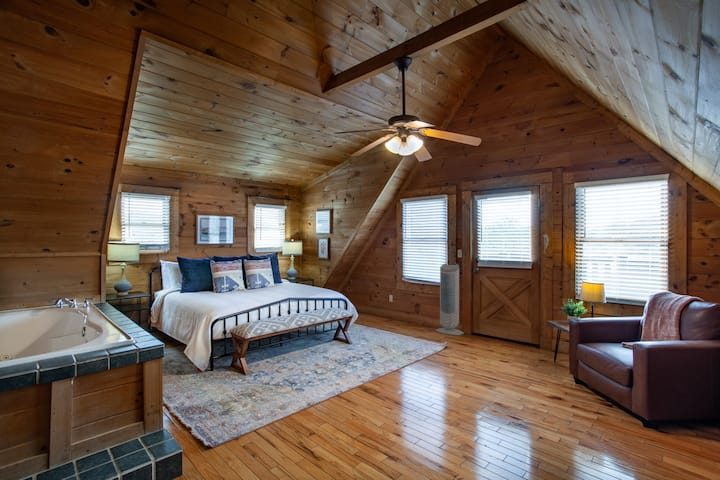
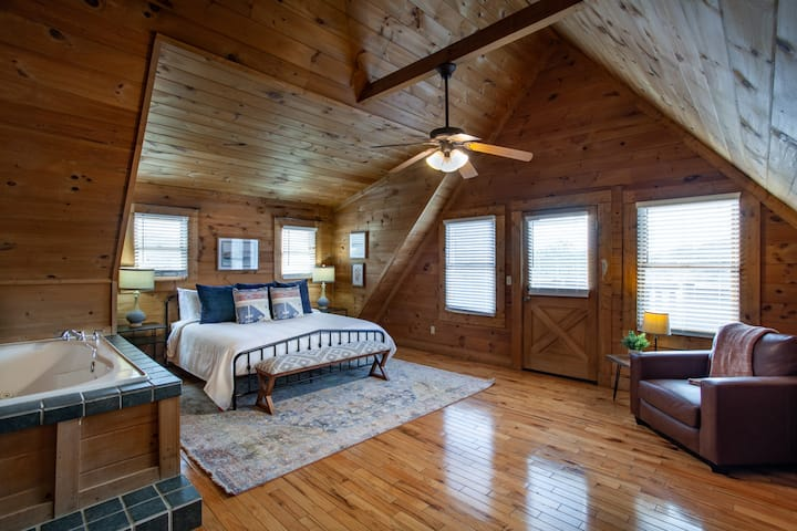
- air purifier (449, 297)
